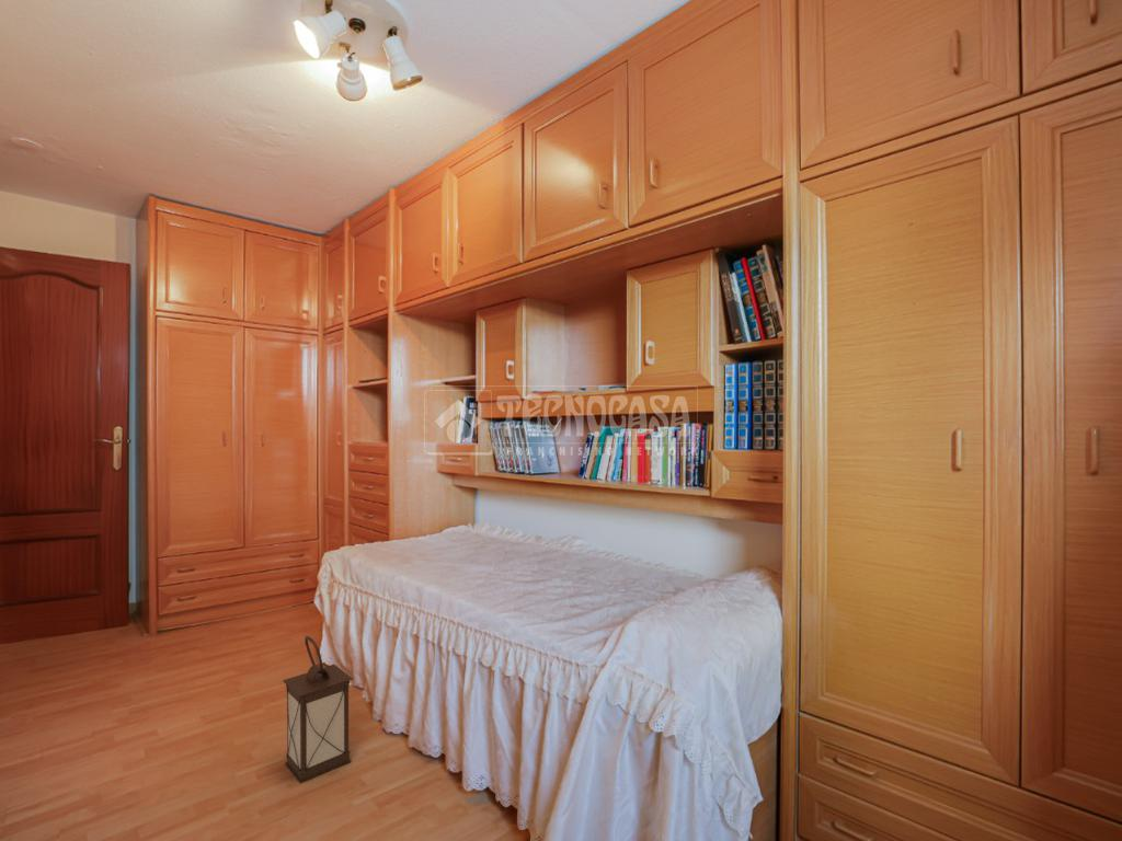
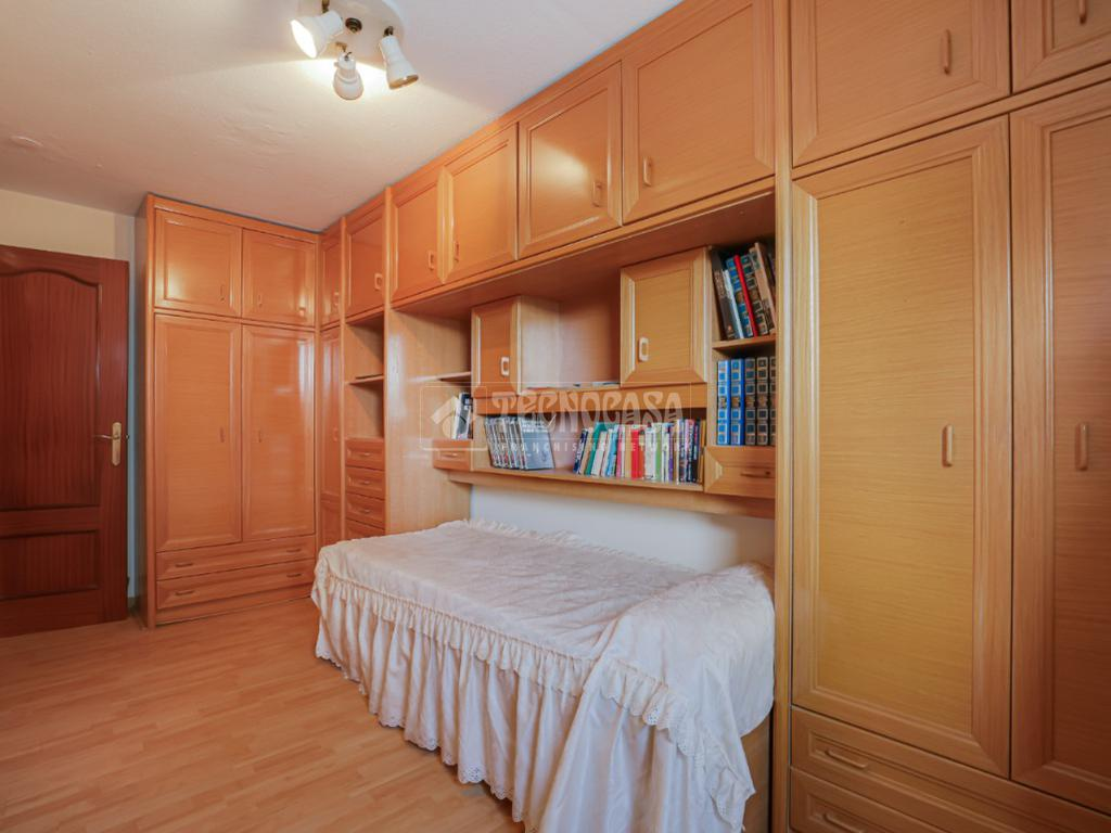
- lantern (318, 699)
